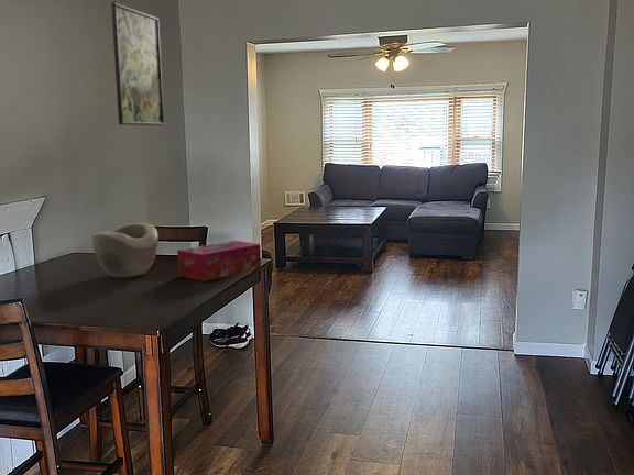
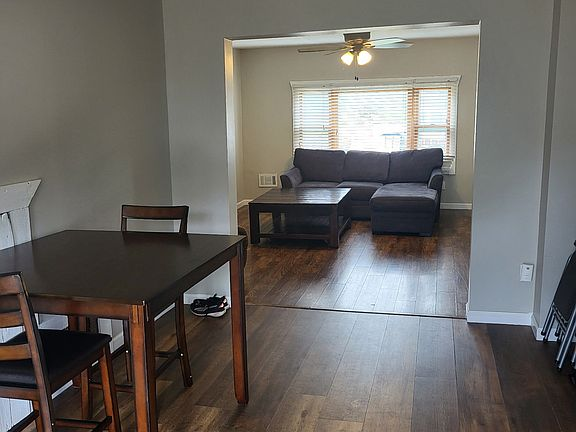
- decorative bowl (127, 250)
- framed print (139, 68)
- tissue box (220, 259)
